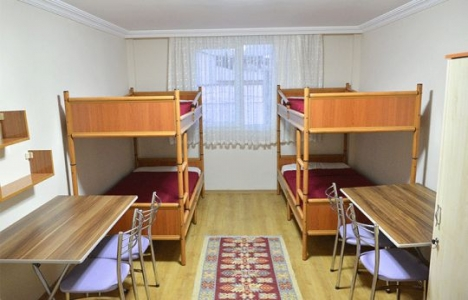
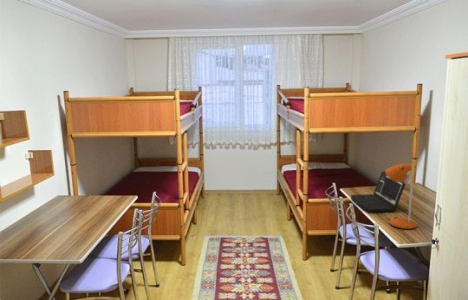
+ desk lamp (410, 193)
+ laptop (375, 189)
